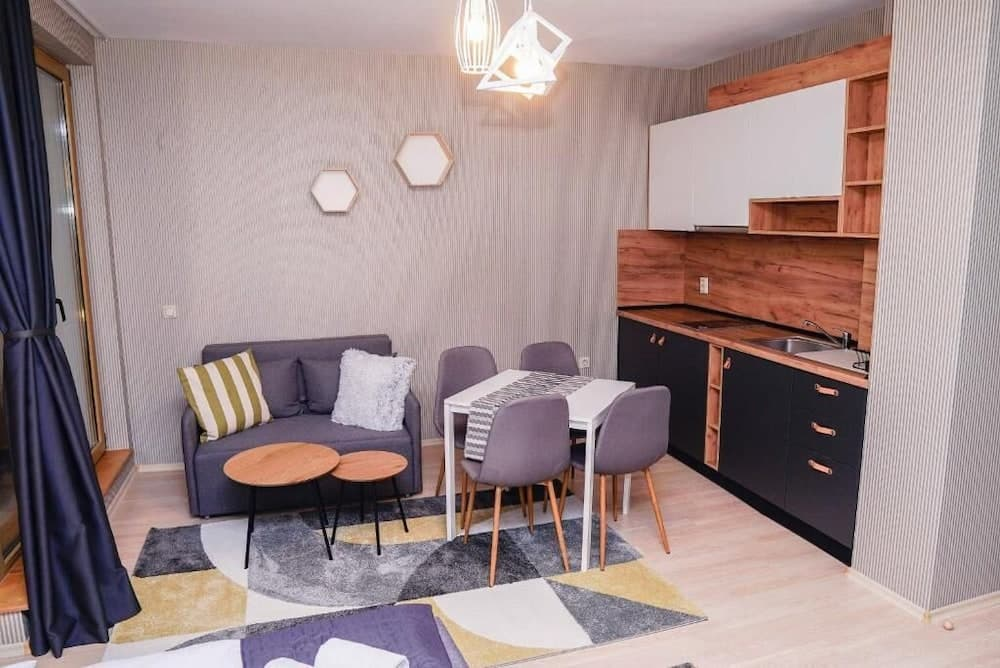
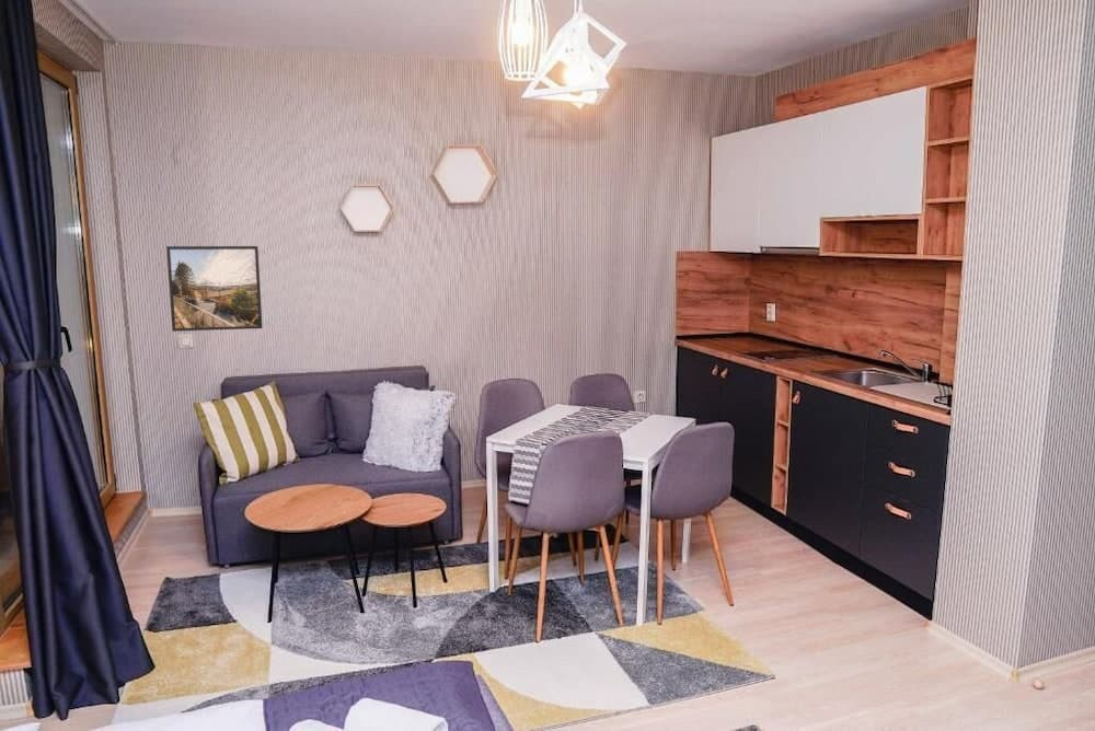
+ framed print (215, 288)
